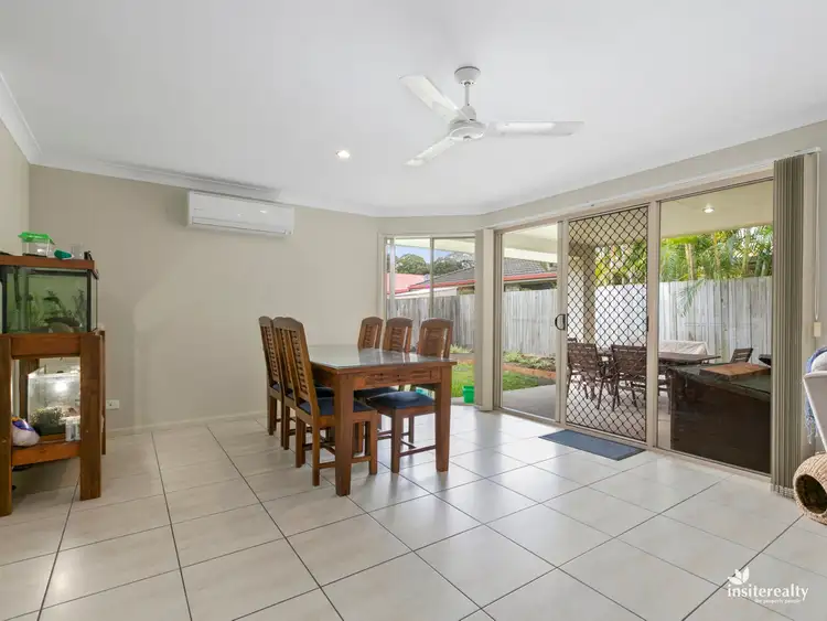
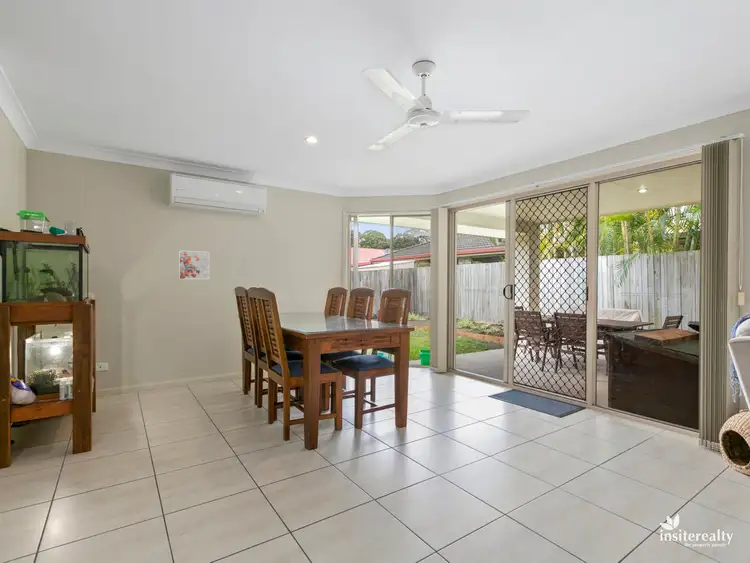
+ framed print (194, 265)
